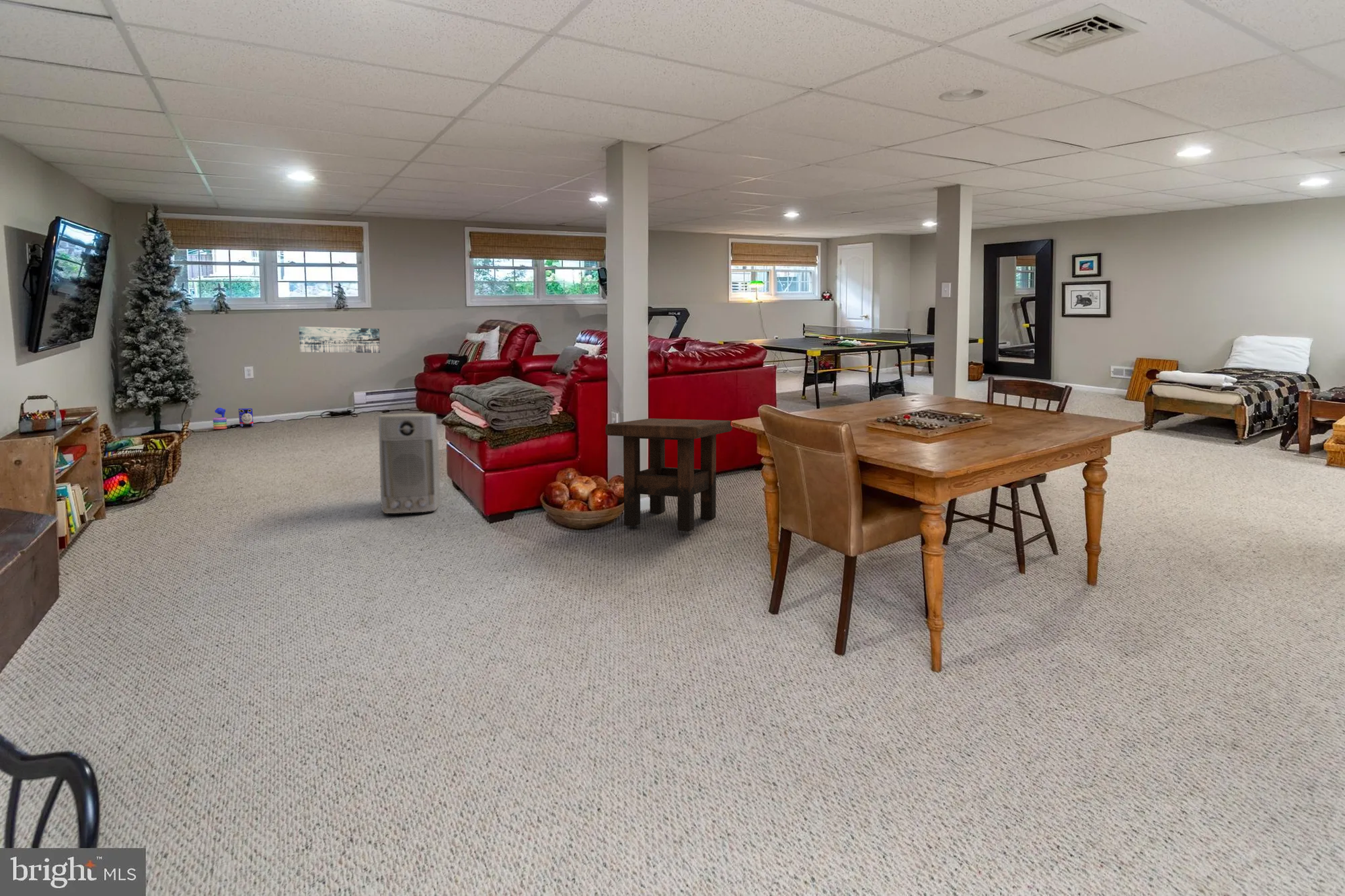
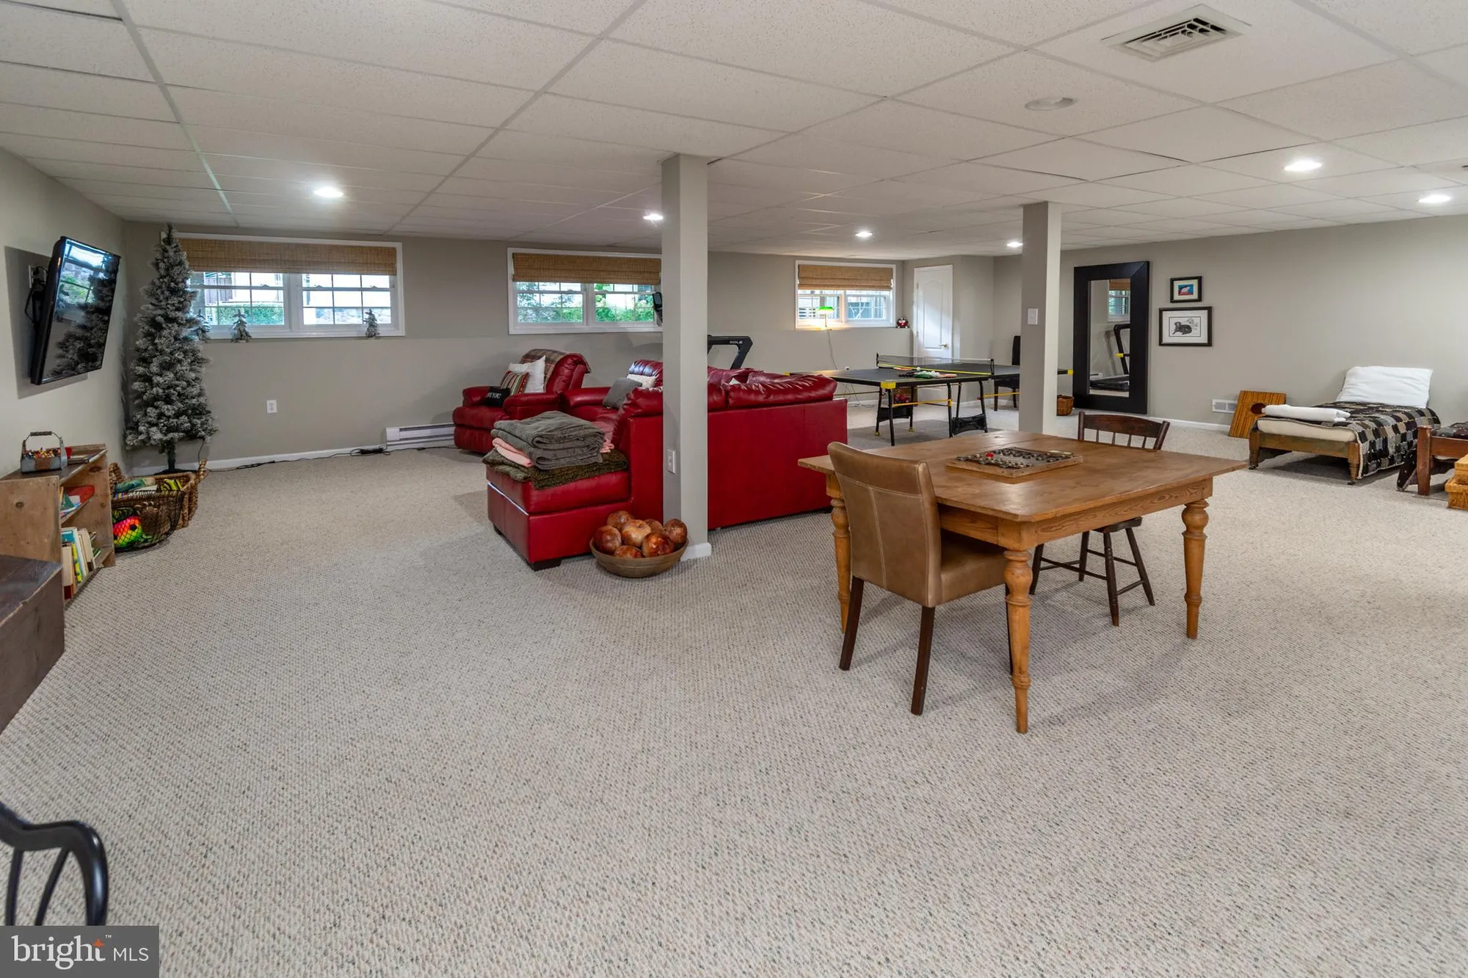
- side table (670, 473)
- stacking toy (219, 418)
- wall art (340, 340)
- air purifier (409, 461)
- toy train (246, 417)
